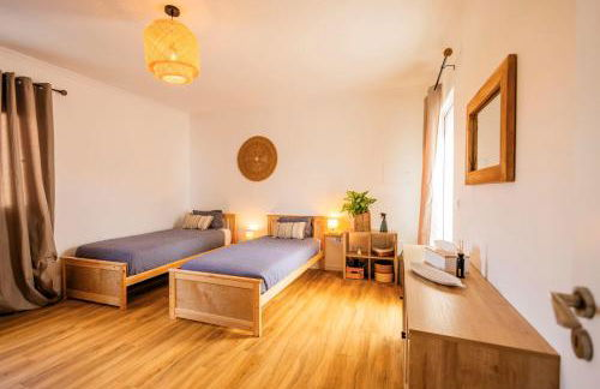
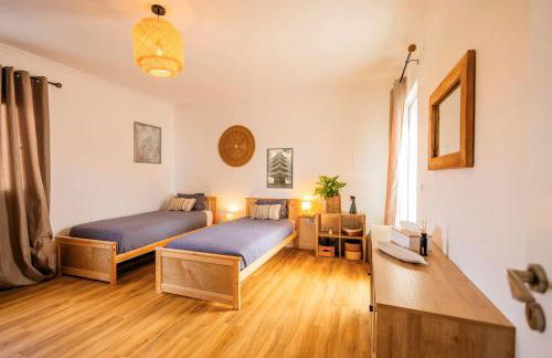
+ wall art (148, 144)
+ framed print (279, 168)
